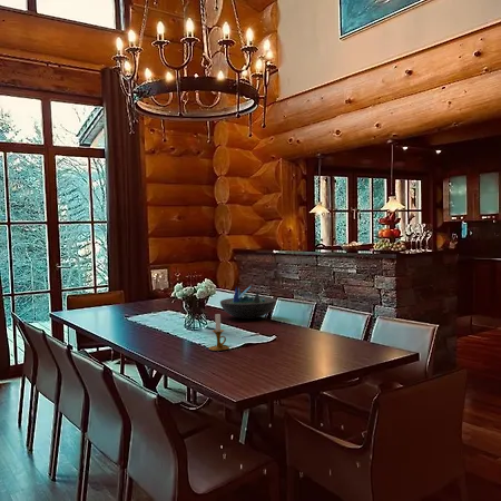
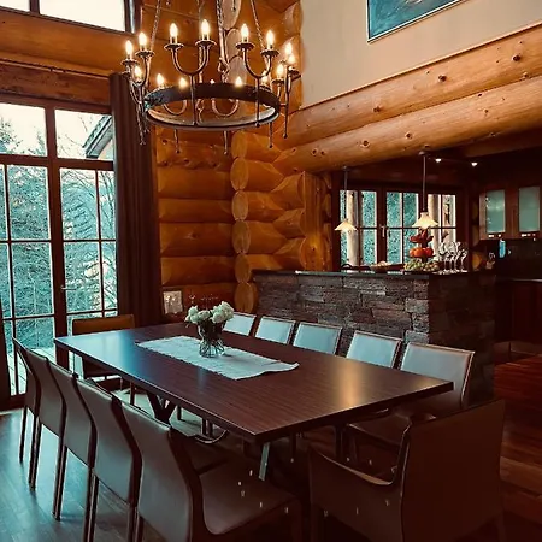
- decorative bowl (248, 301)
- candlestick (218, 331)
